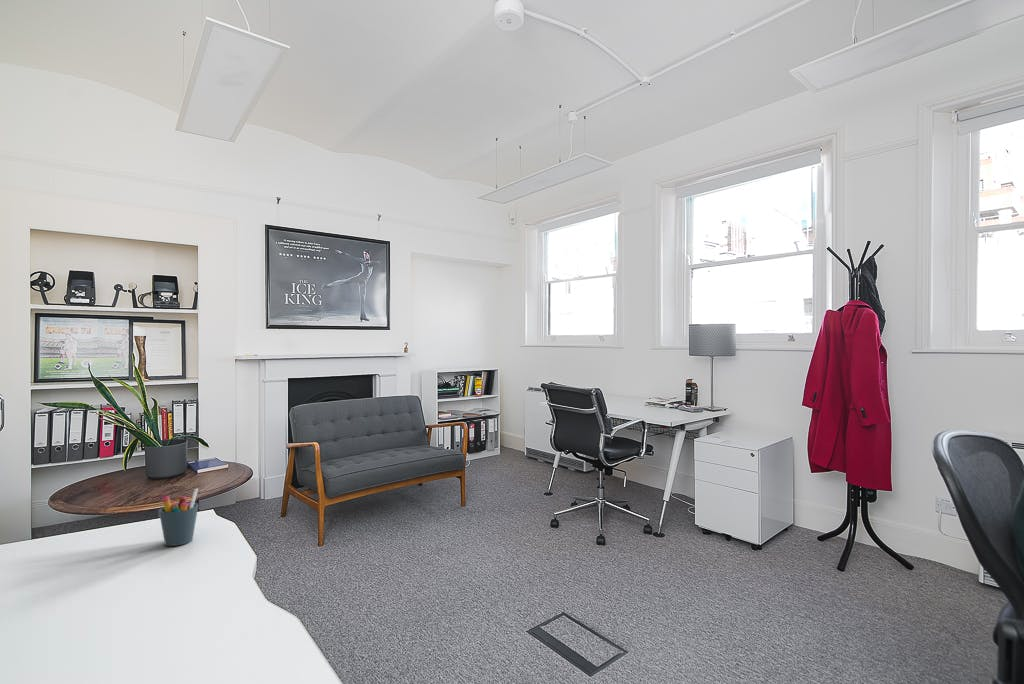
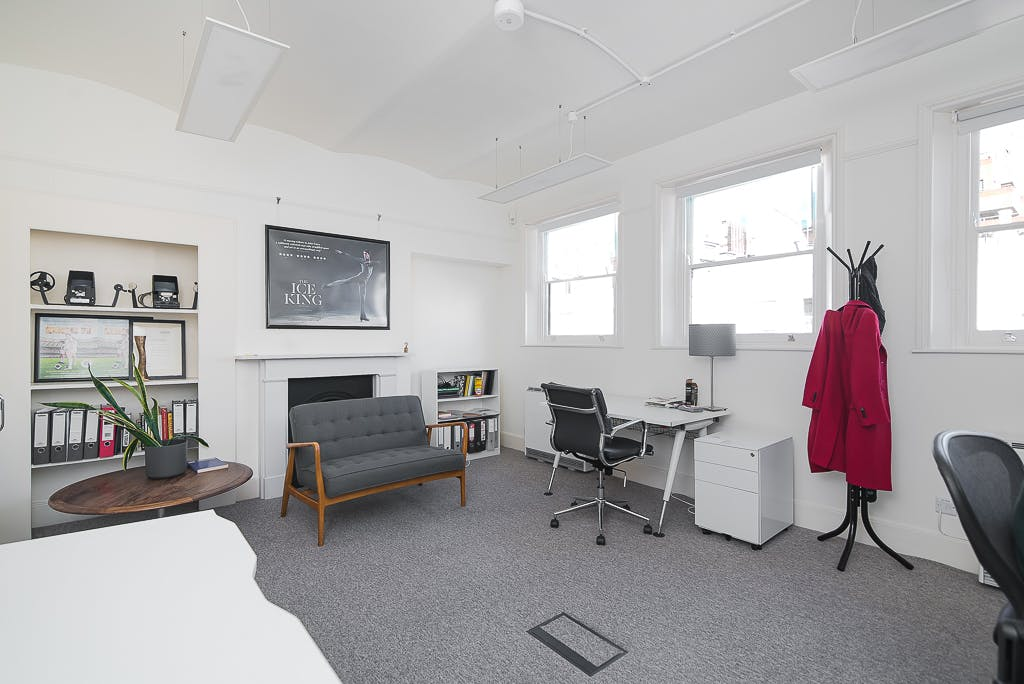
- pen holder (178, 515)
